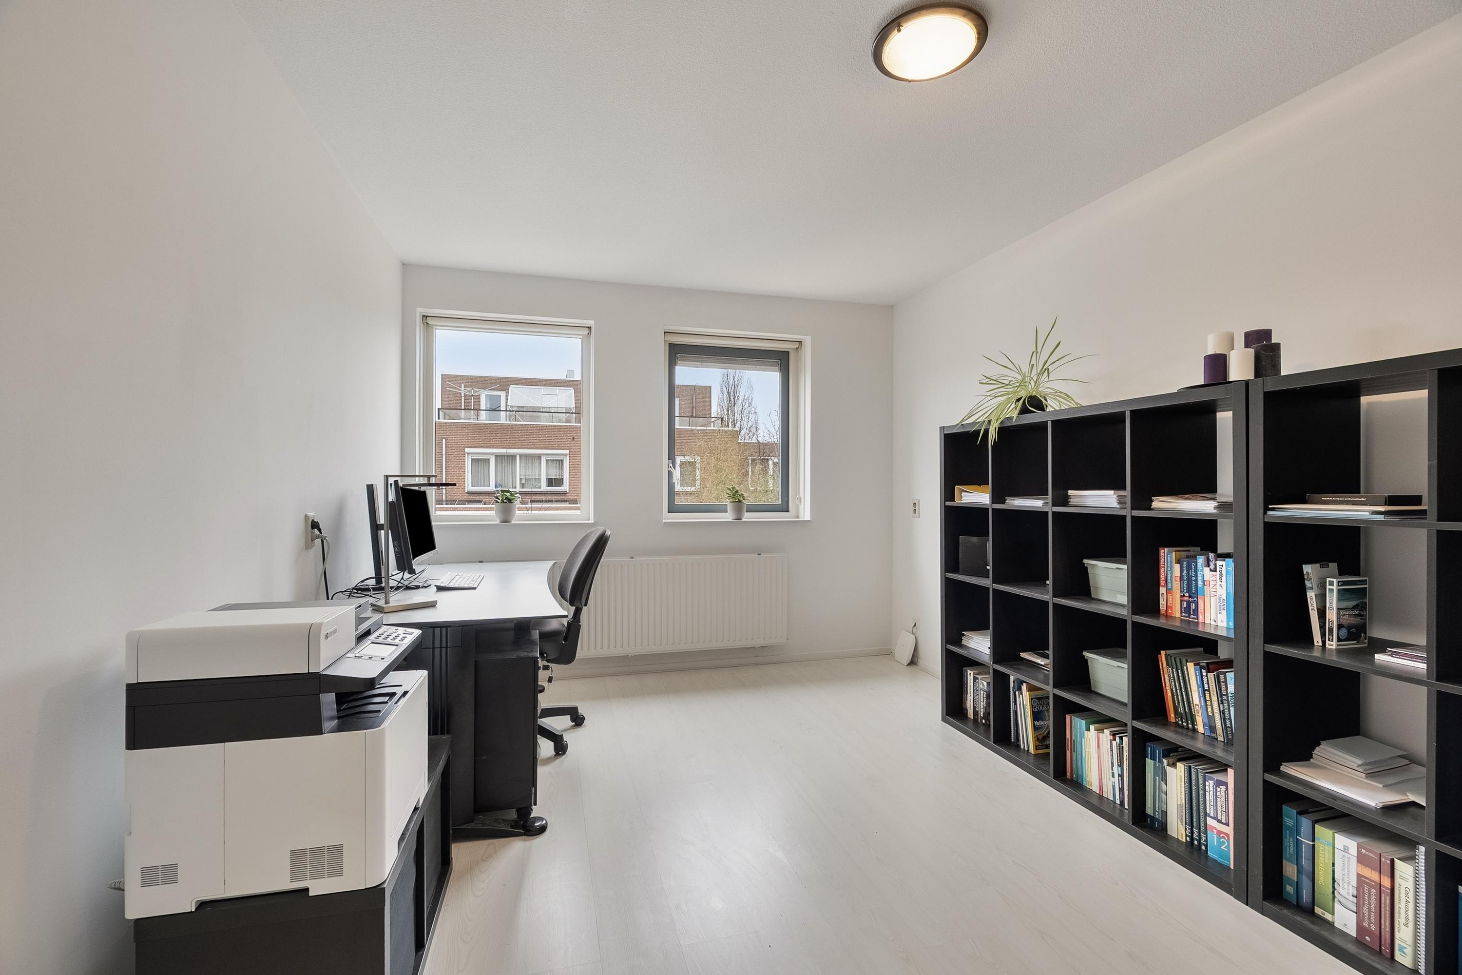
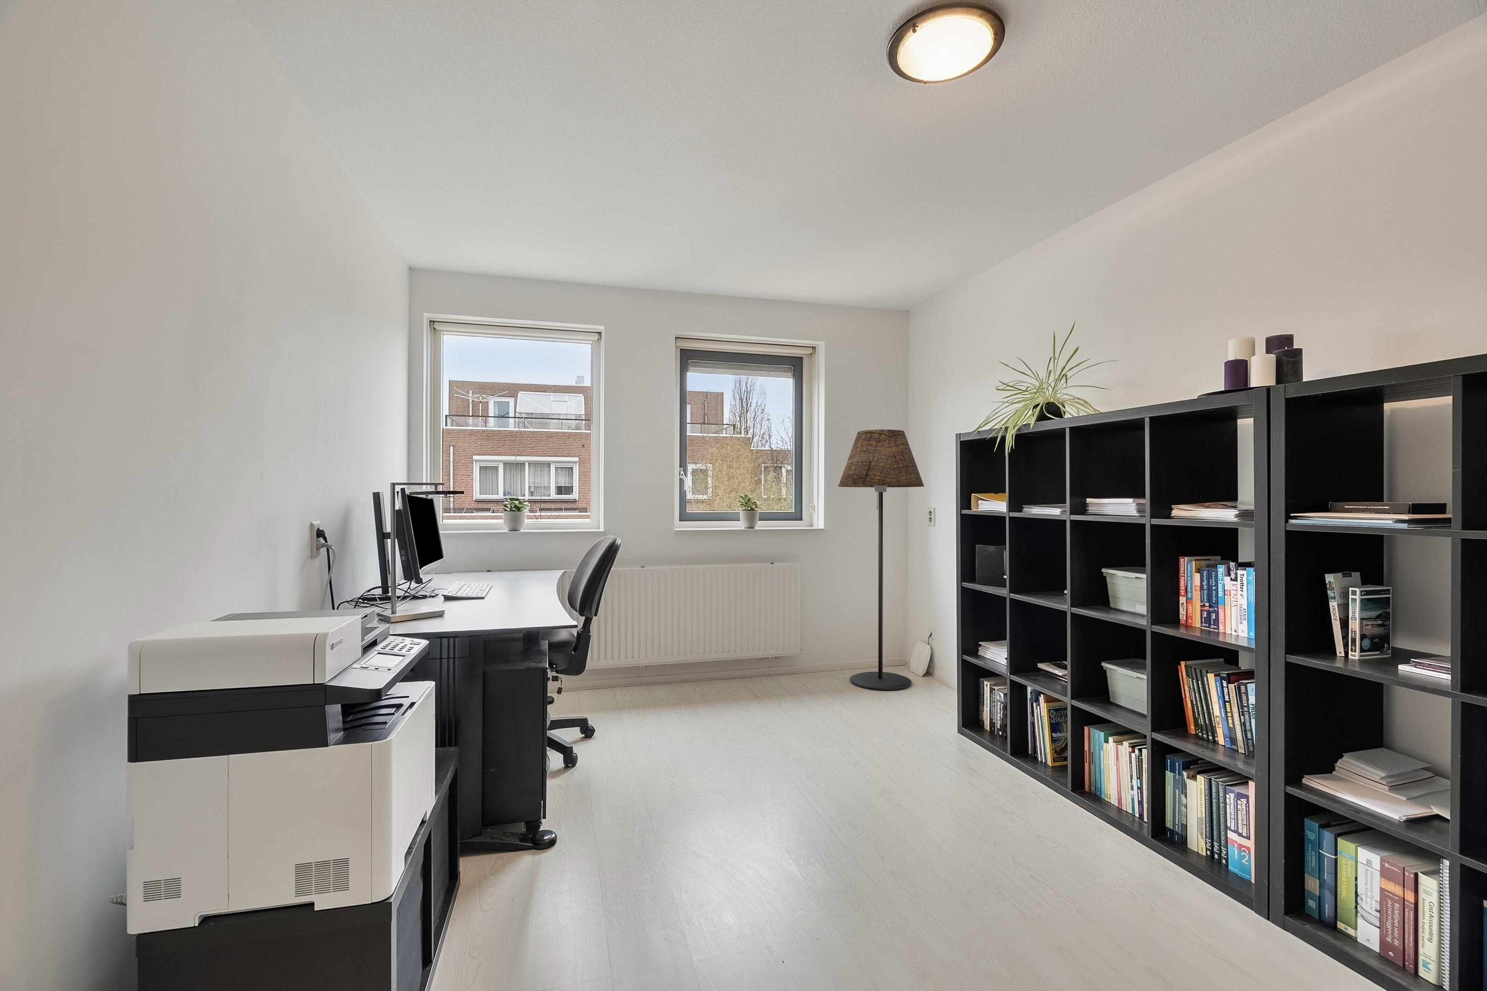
+ floor lamp (881, 556)
